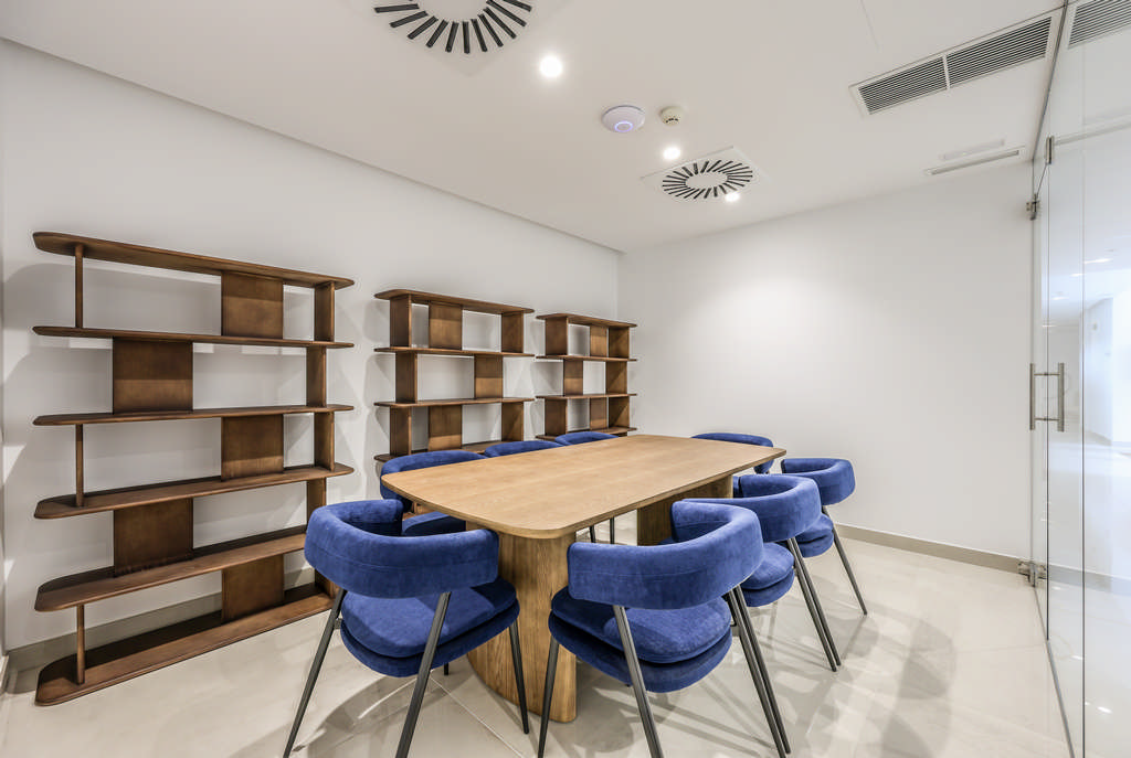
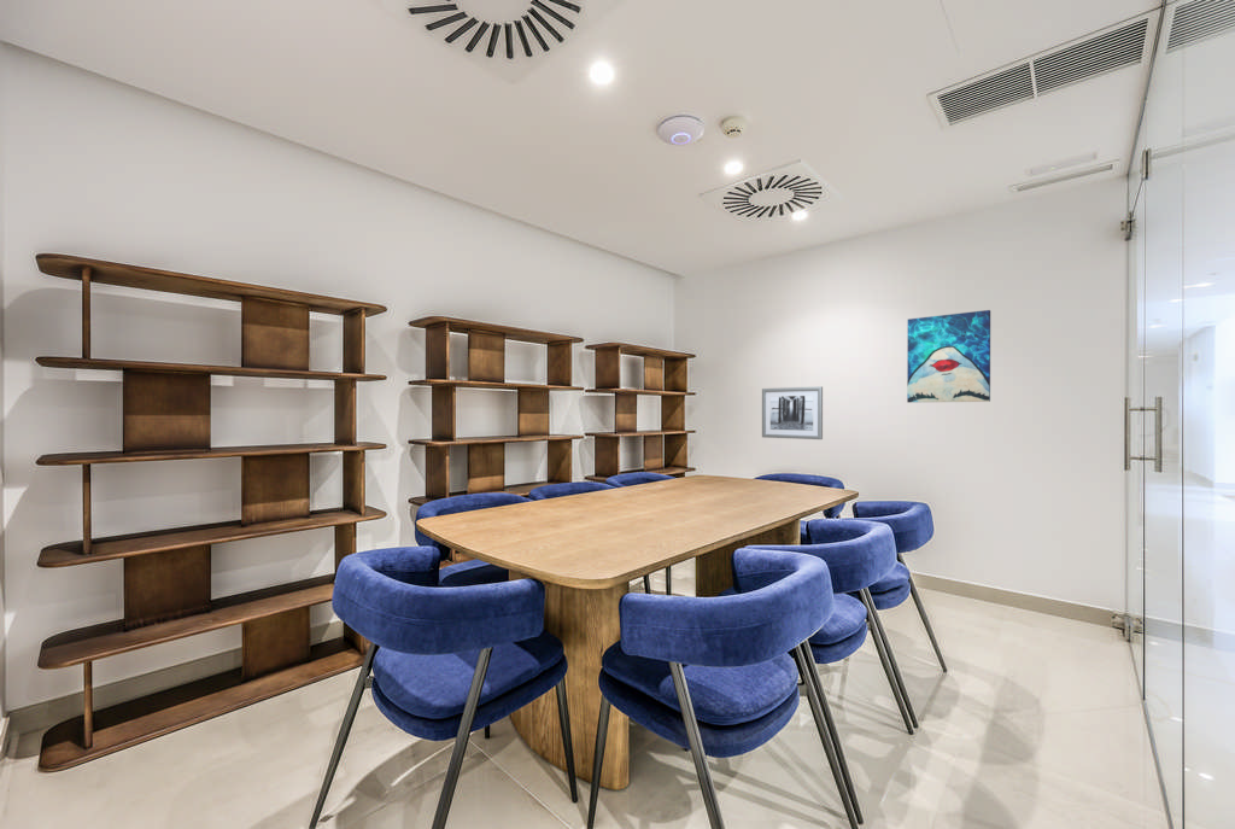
+ wall art (947, 358)
+ wall art (790, 413)
